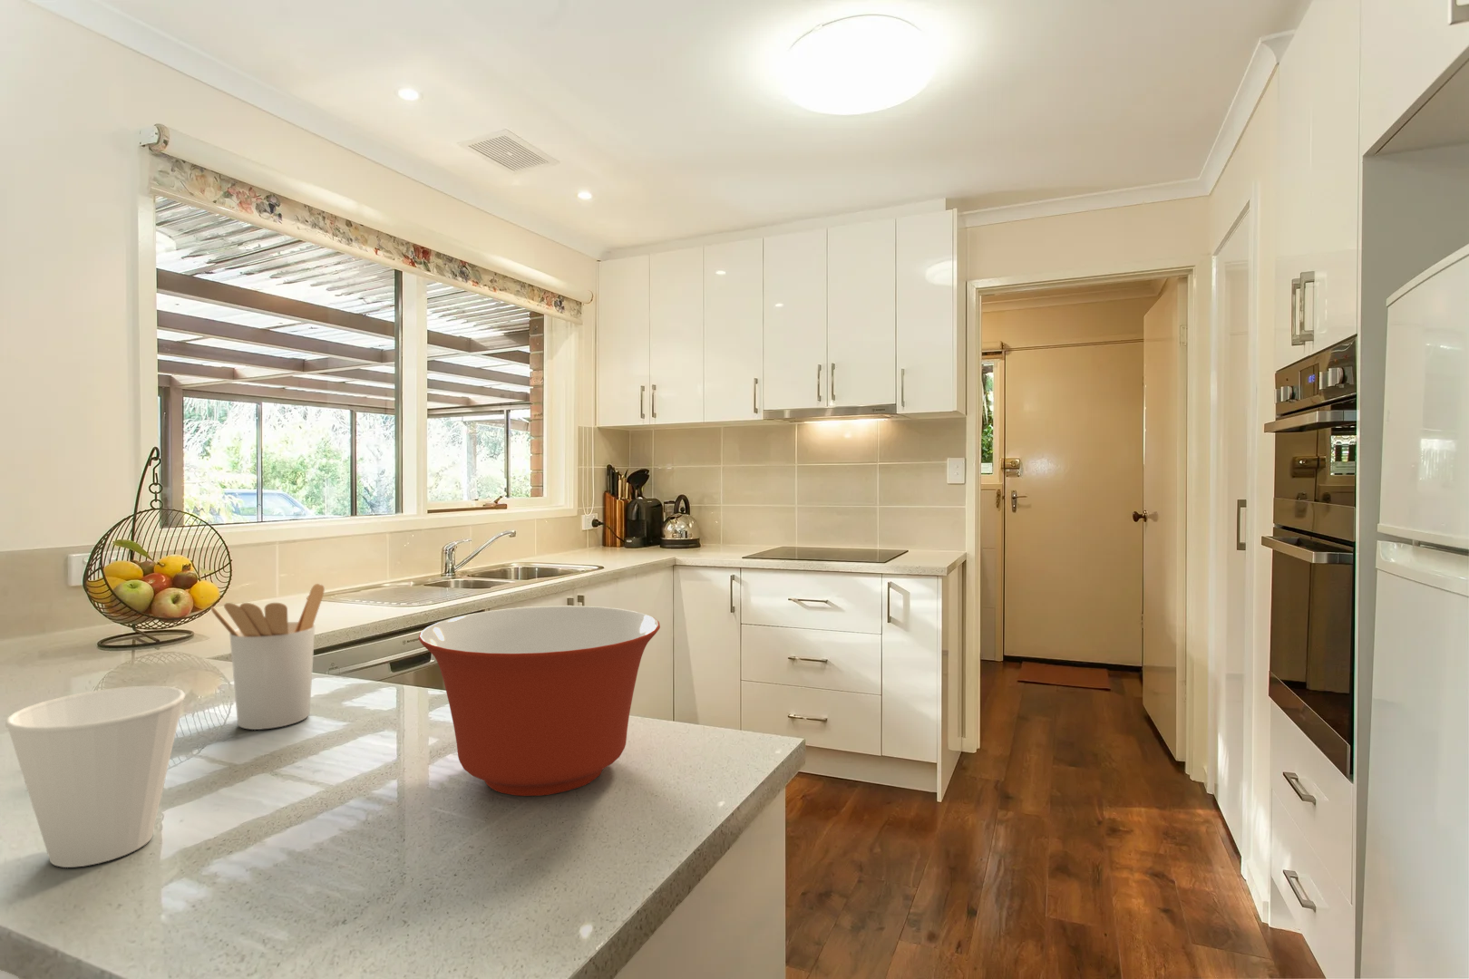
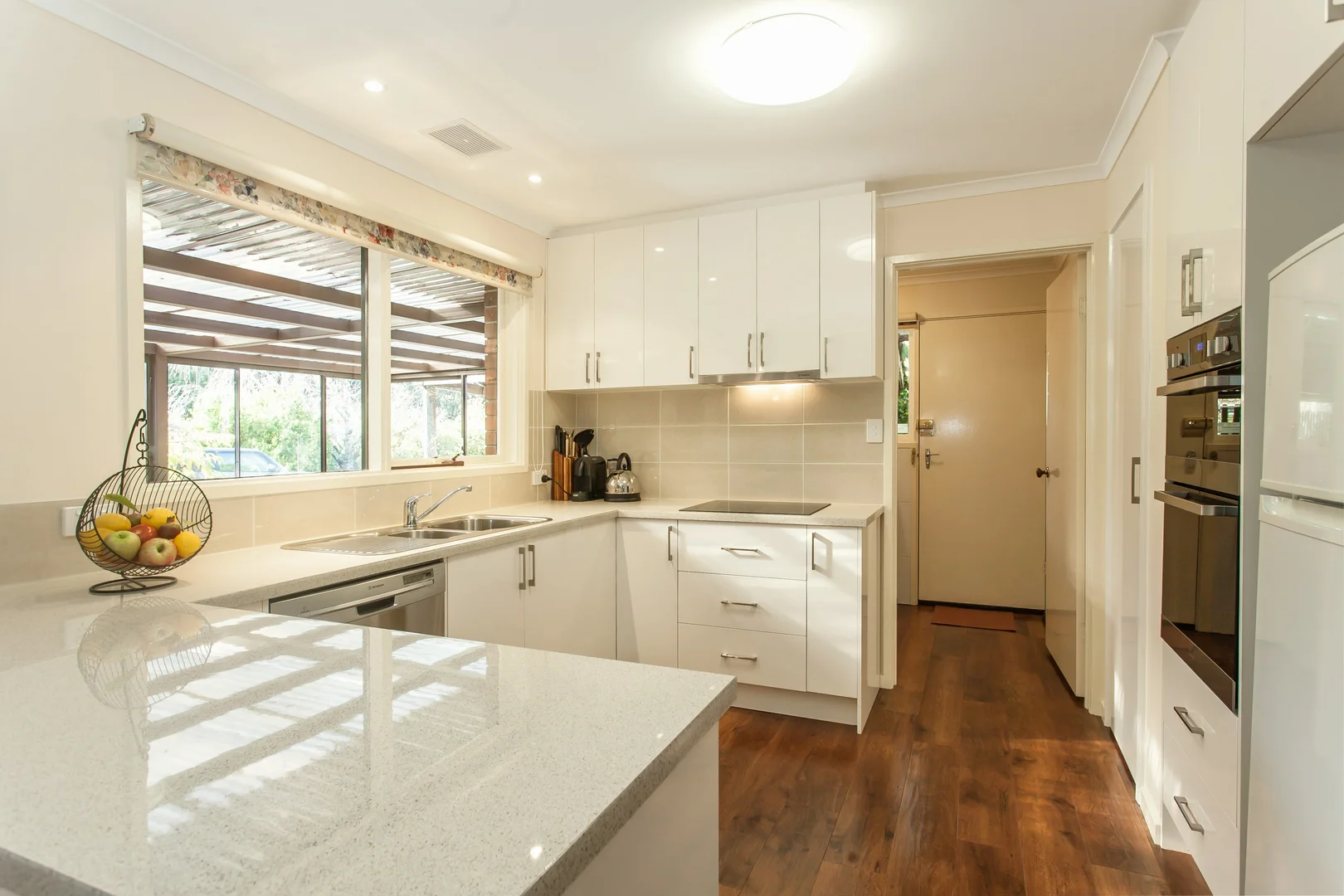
- mixing bowl (544, 698)
- cup (102, 775)
- utensil holder (269, 657)
